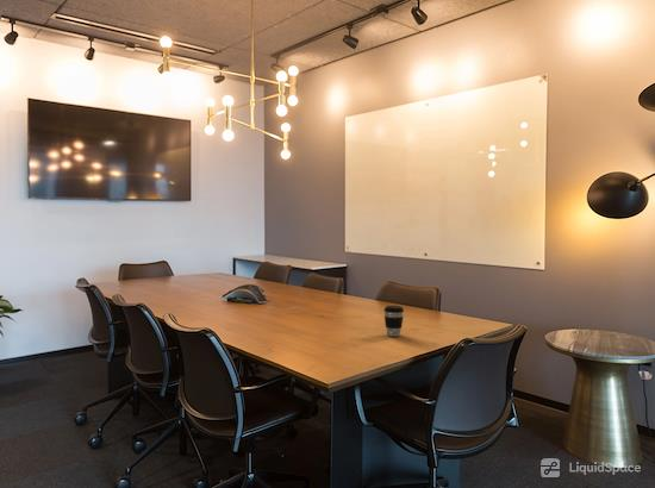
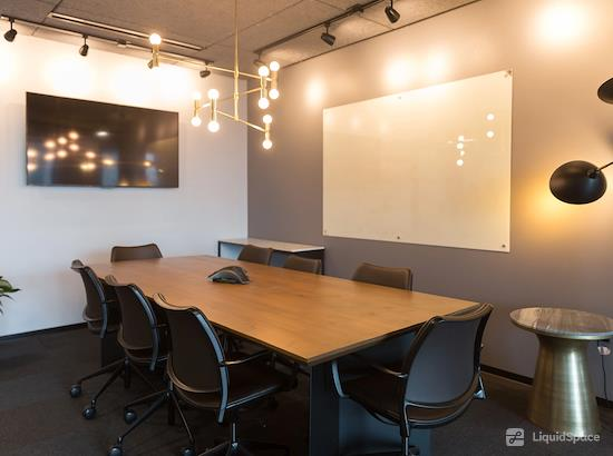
- coffee cup (393, 320)
